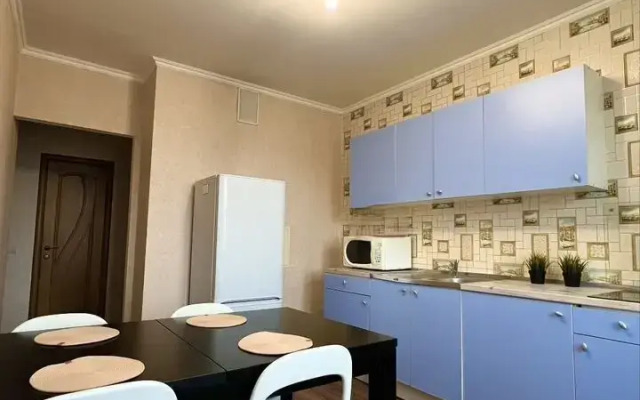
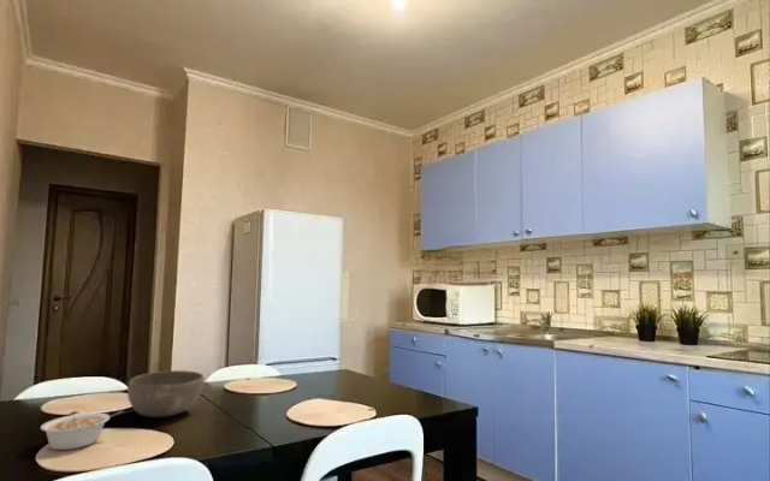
+ bowl (166, 394)
+ legume (78, 428)
